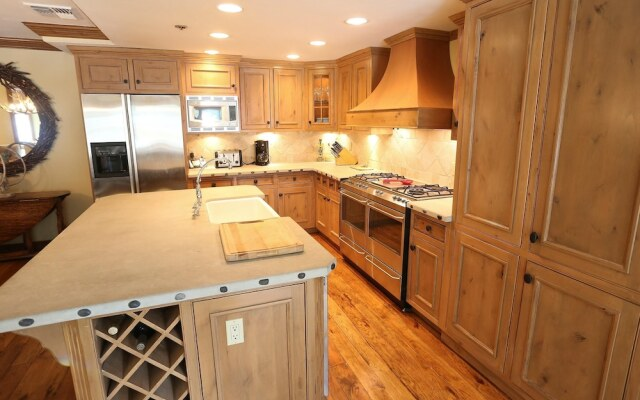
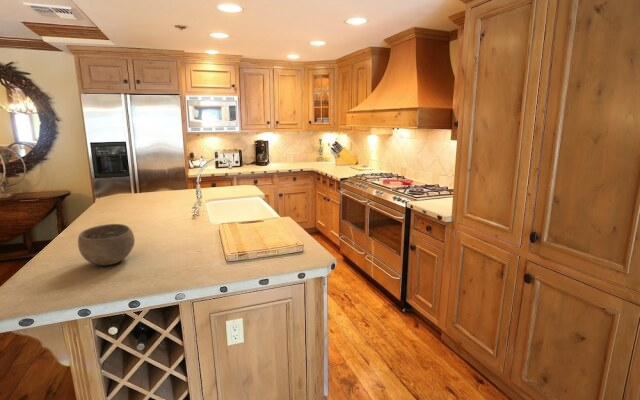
+ bowl (107, 245)
